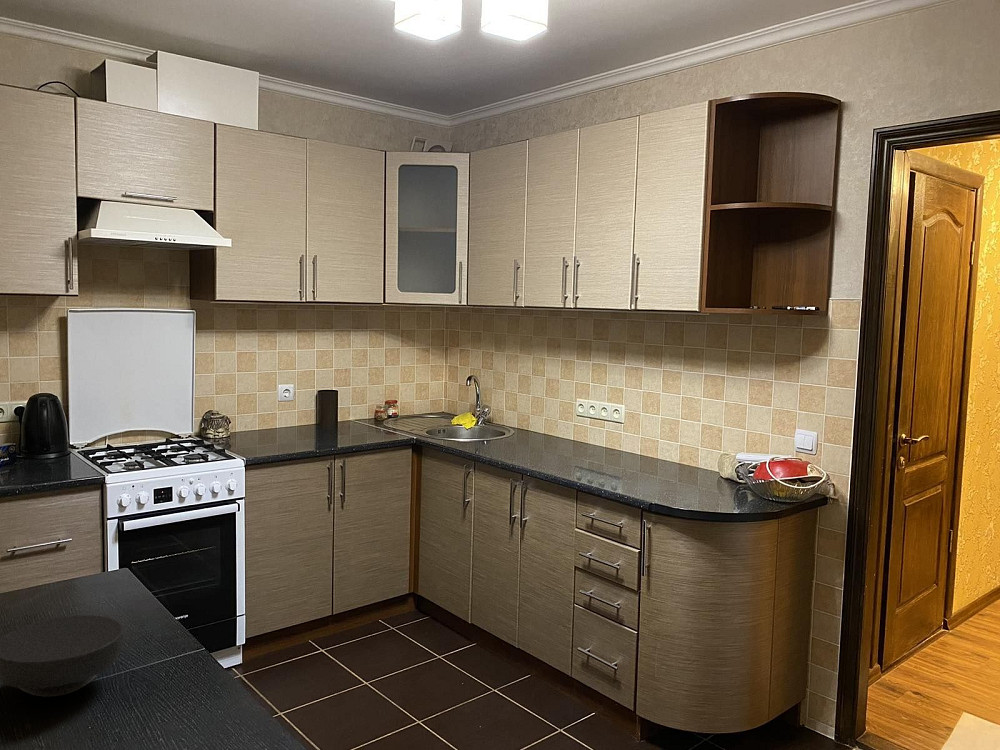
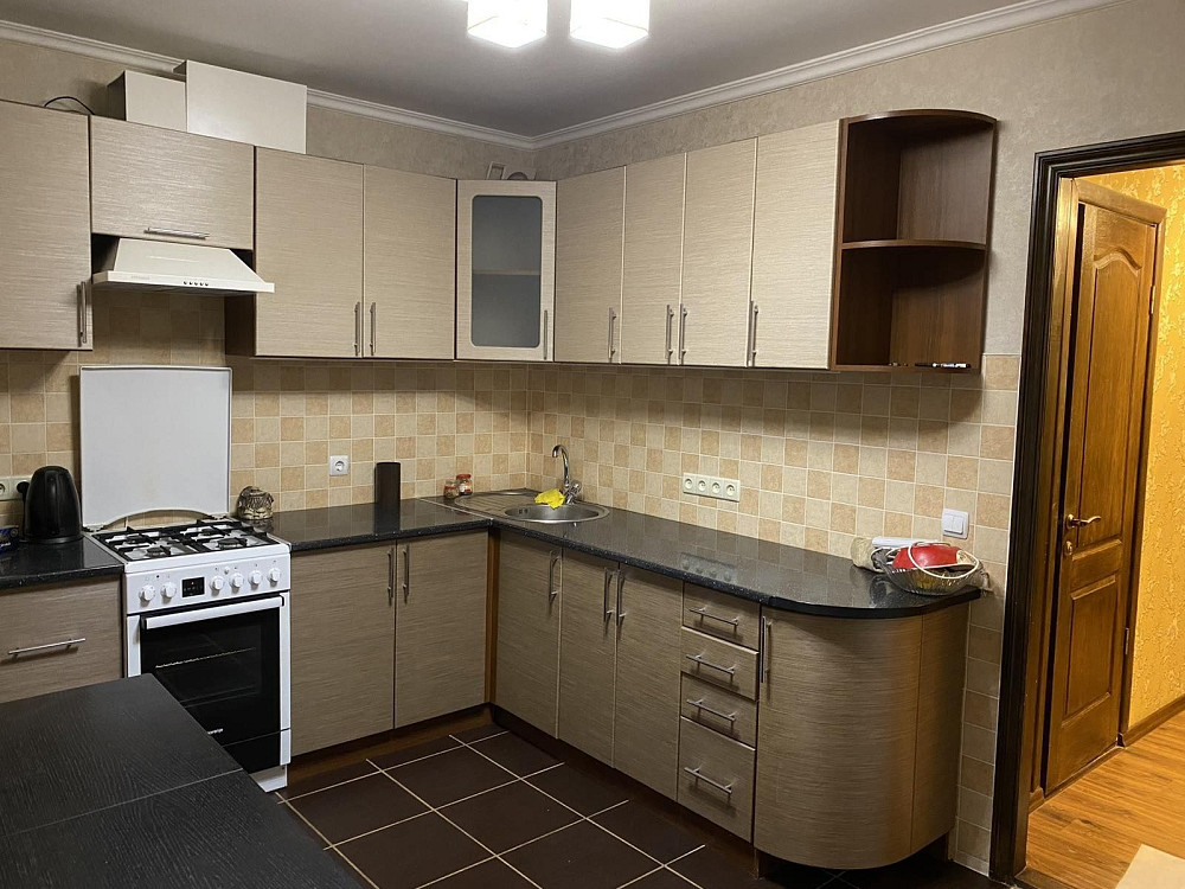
- bowl (60, 664)
